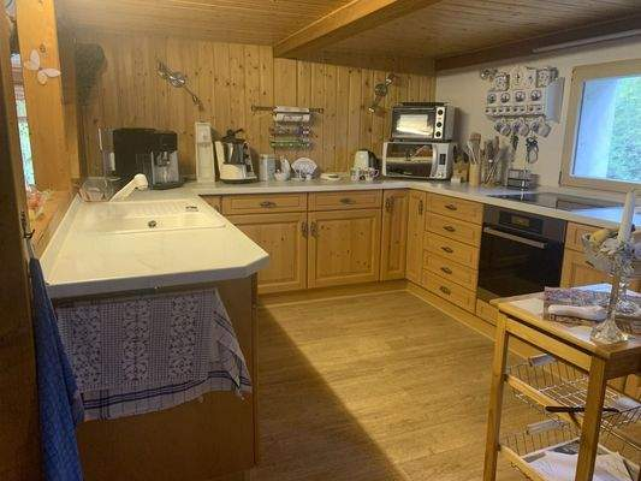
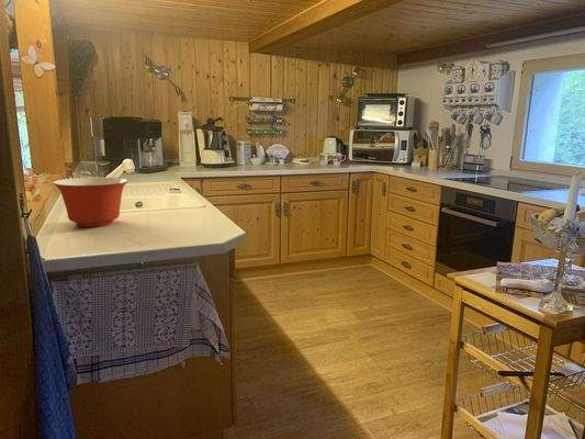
+ mixing bowl (93, 202)
